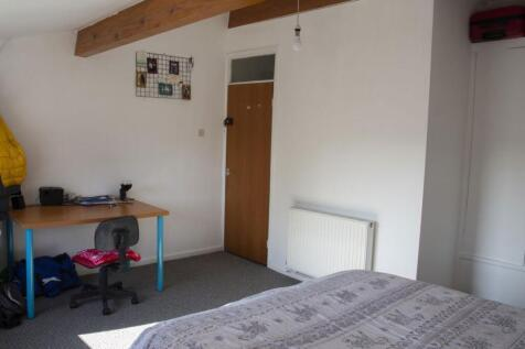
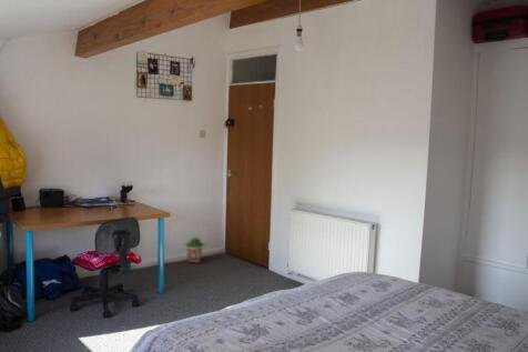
+ potted plant (194, 248)
